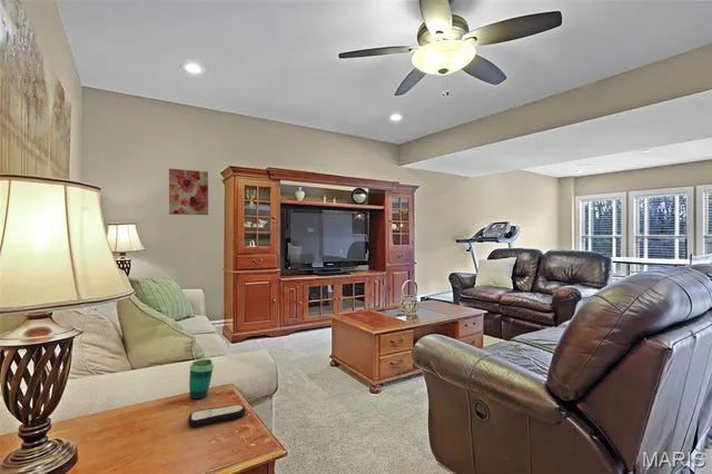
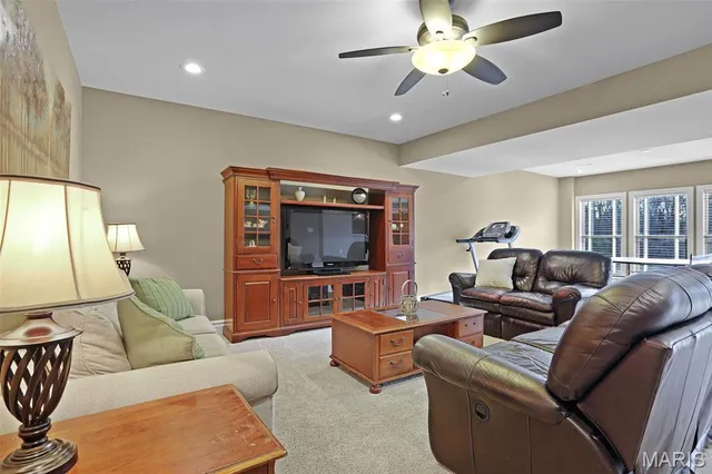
- cup (201, 378)
- wall art (188, 192)
- remote control (217, 414)
